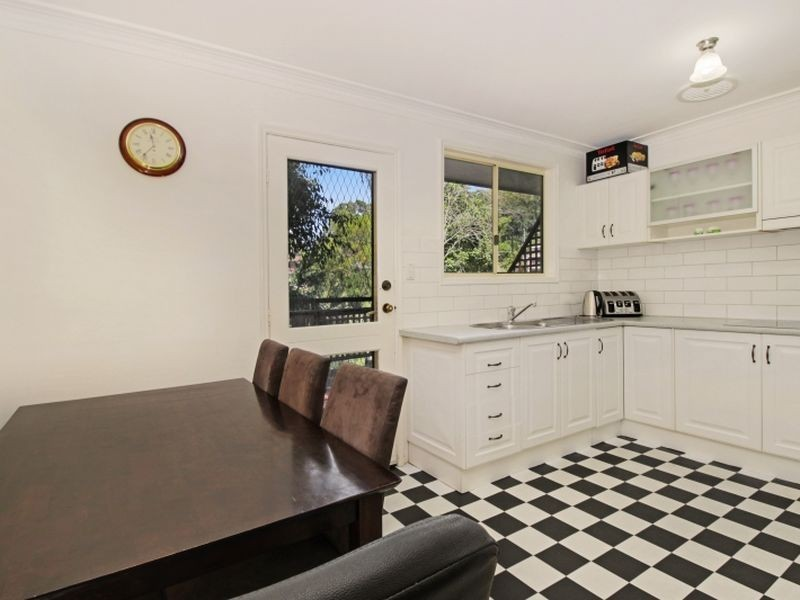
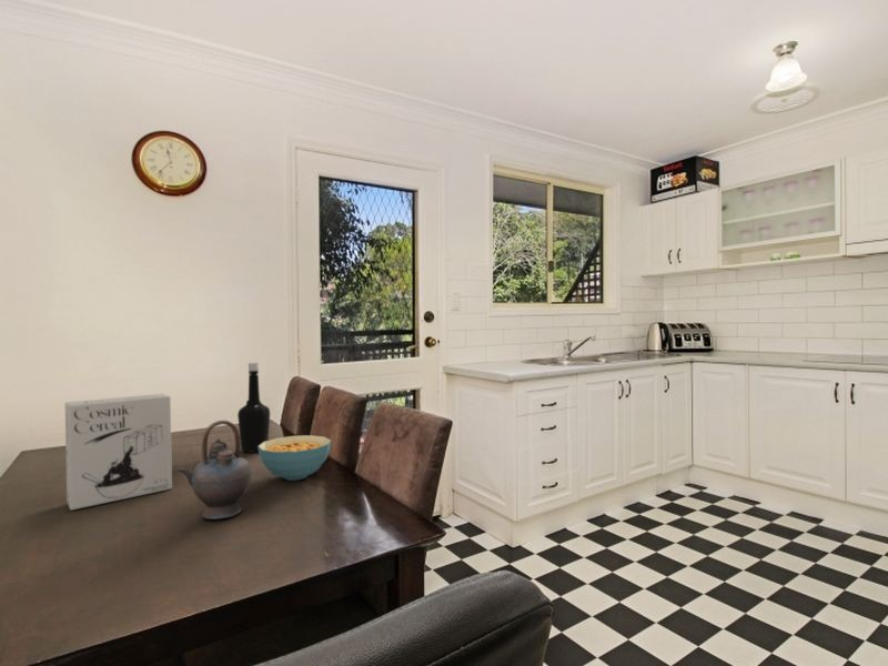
+ cereal box (120, 447)
+ cereal bowl (295, 460)
+ bottle (253, 406)
+ teapot (214, 467)
